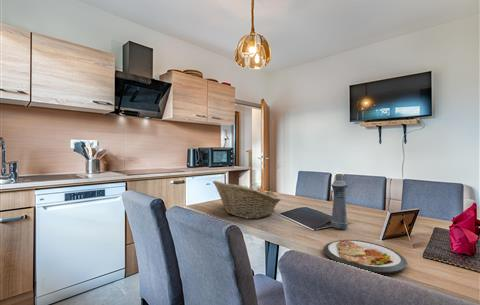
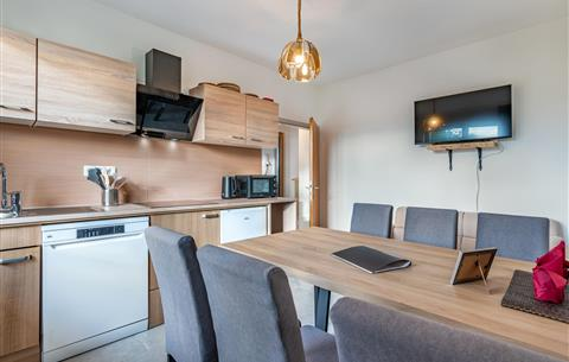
- bottle (339, 200)
- fruit basket (245, 196)
- dish (362, 252)
